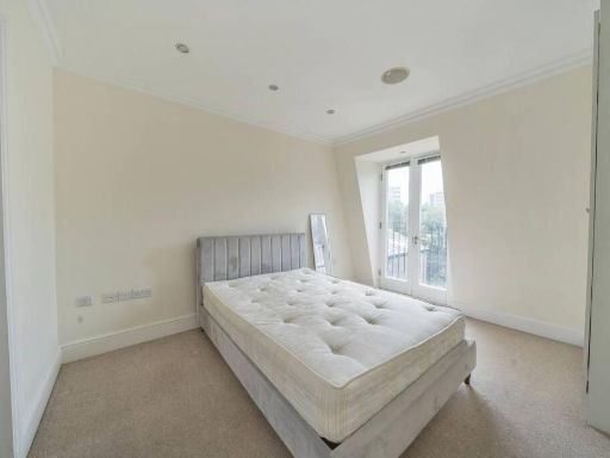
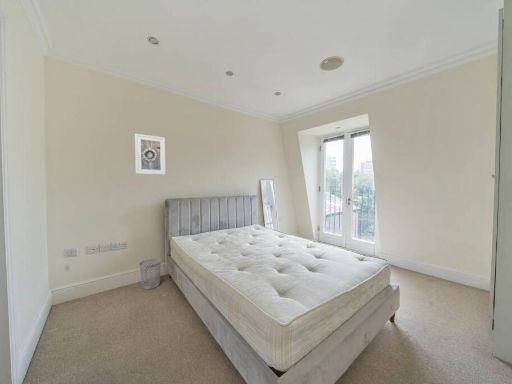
+ wastebasket (150, 273)
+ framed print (150, 155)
